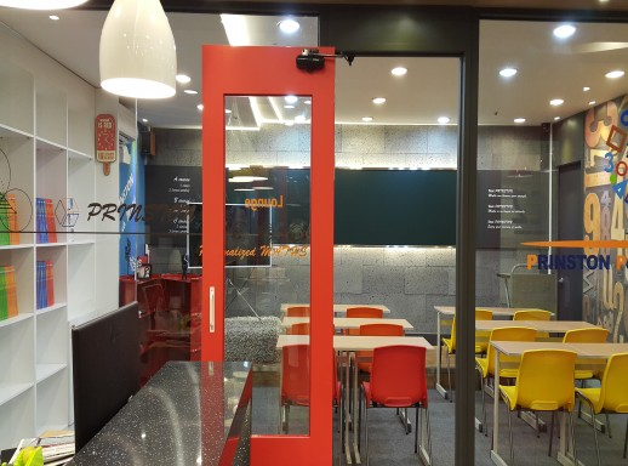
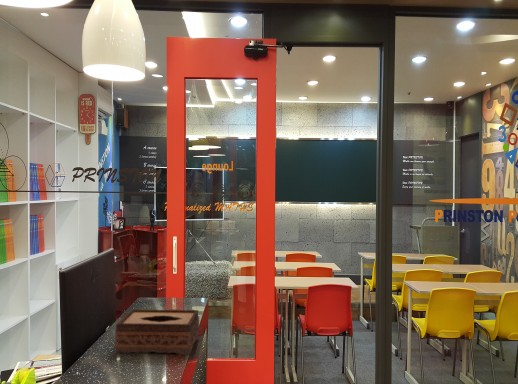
+ tissue box (159, 330)
